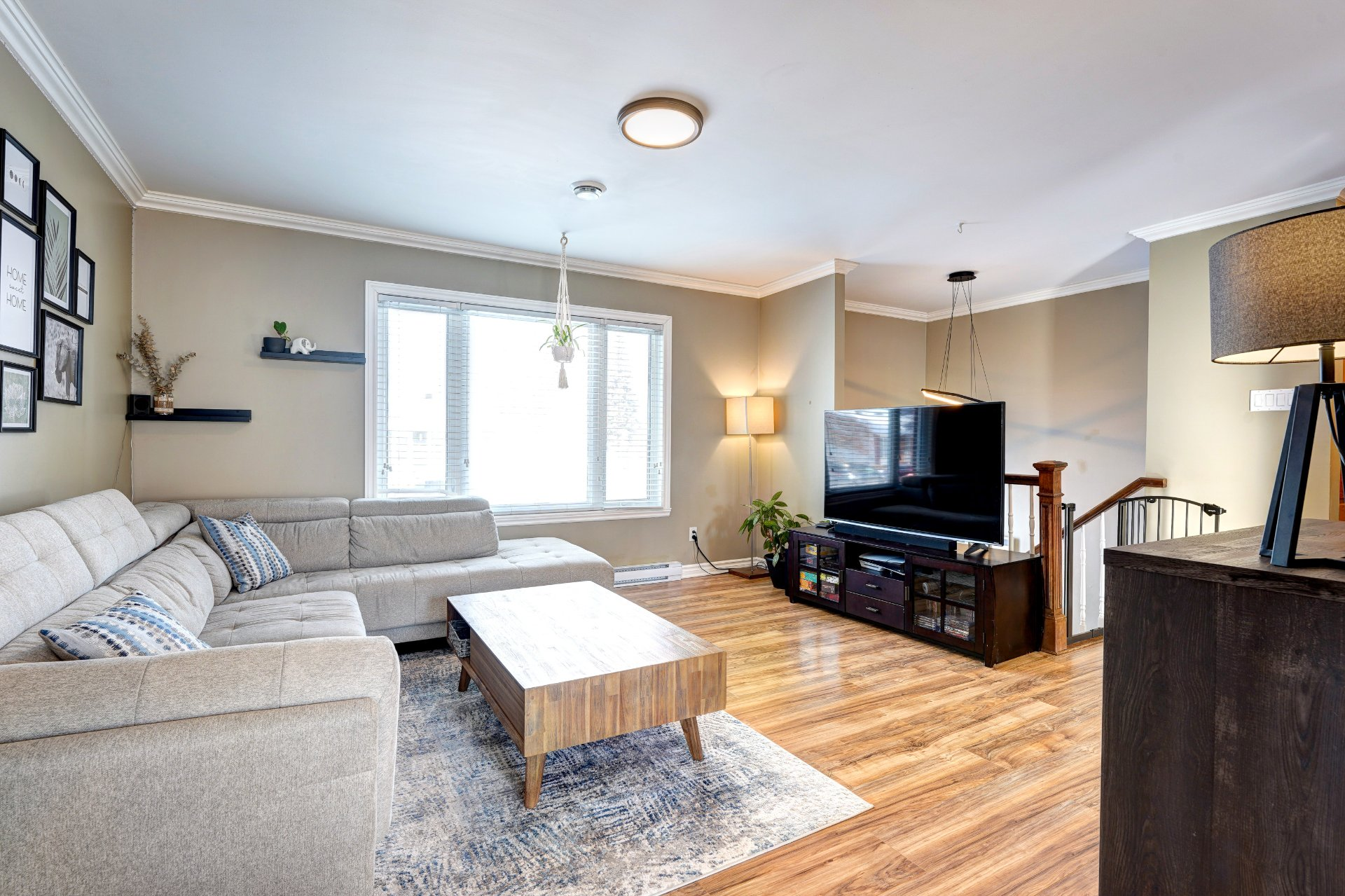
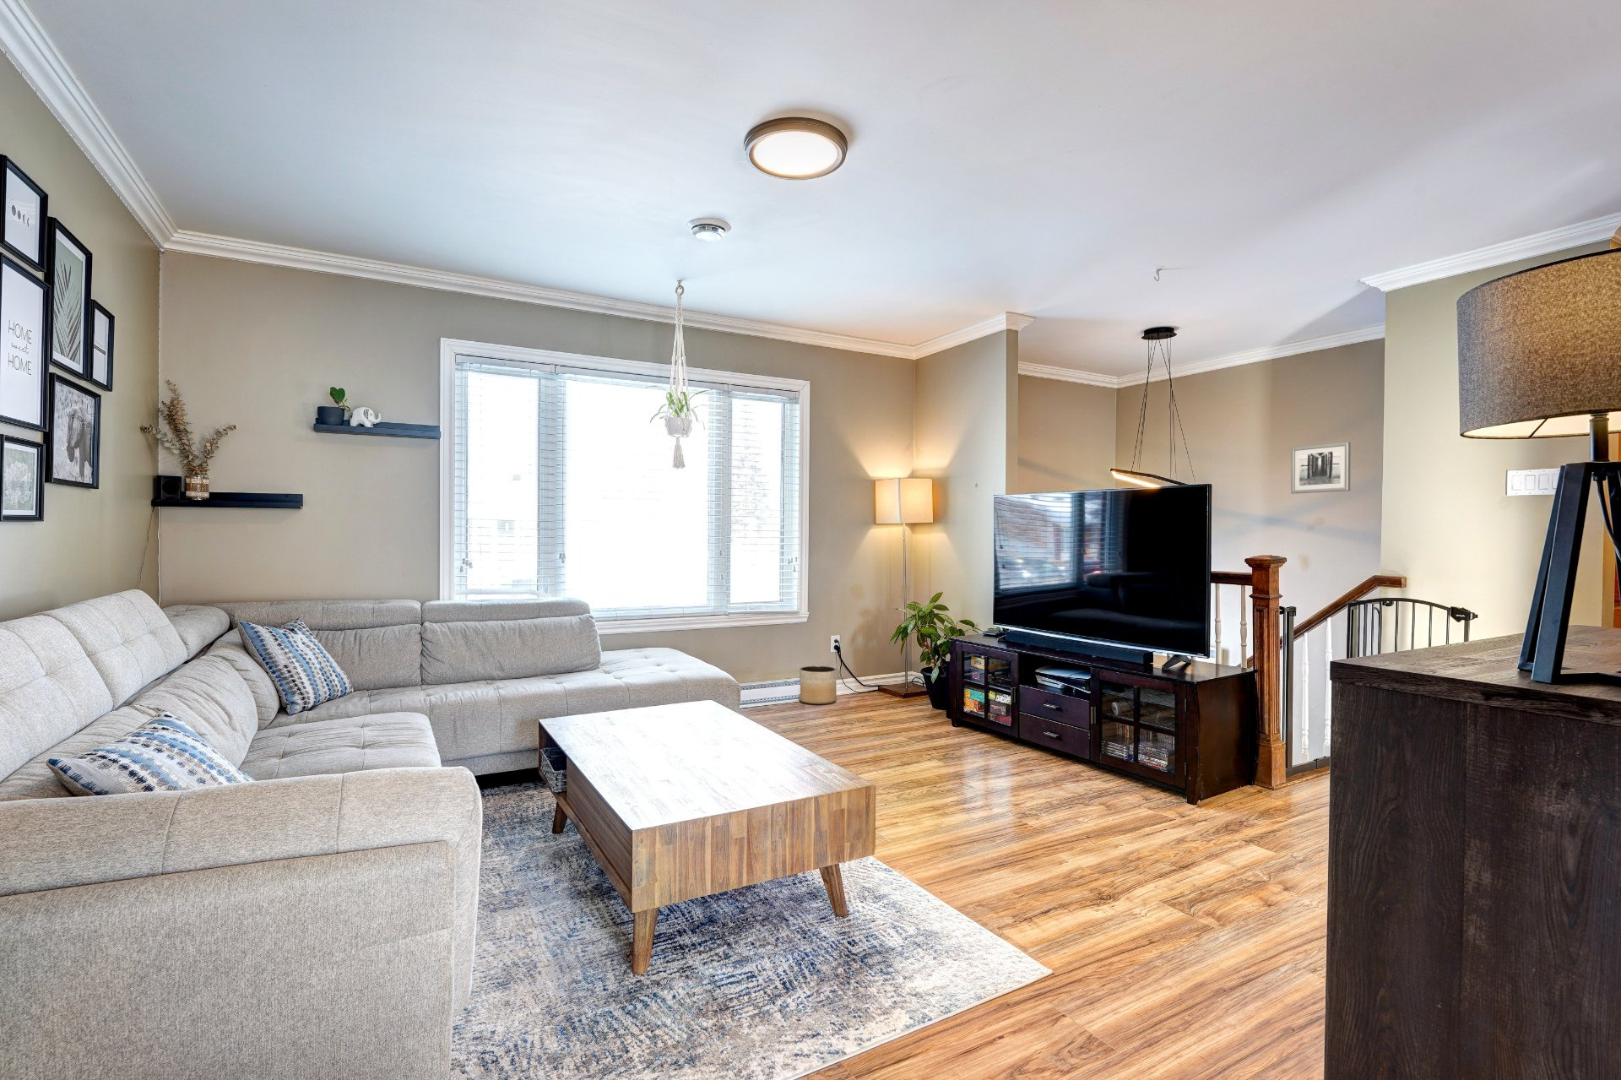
+ wall art (1320, 469)
+ planter (817, 685)
